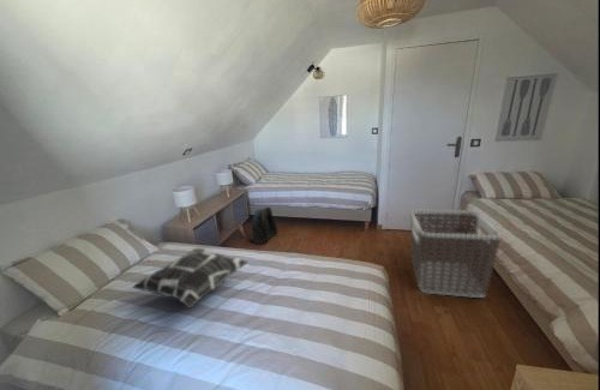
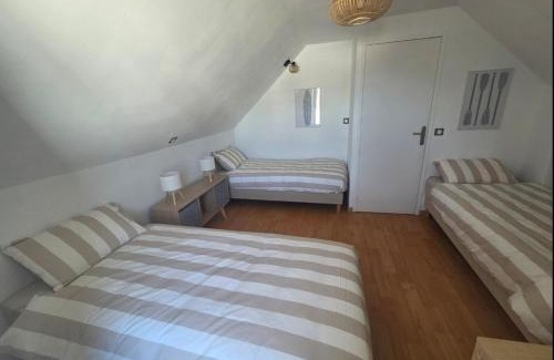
- decorative pillow (193, 271)
- clothes hamper (446, 250)
- backpack (264, 222)
